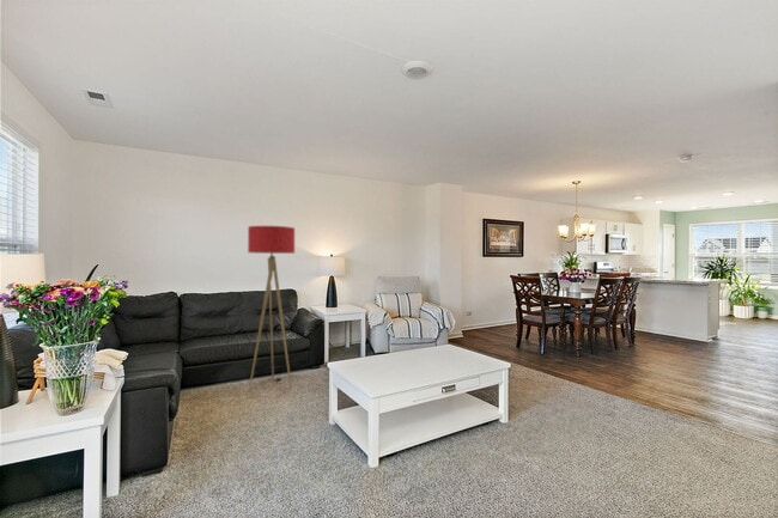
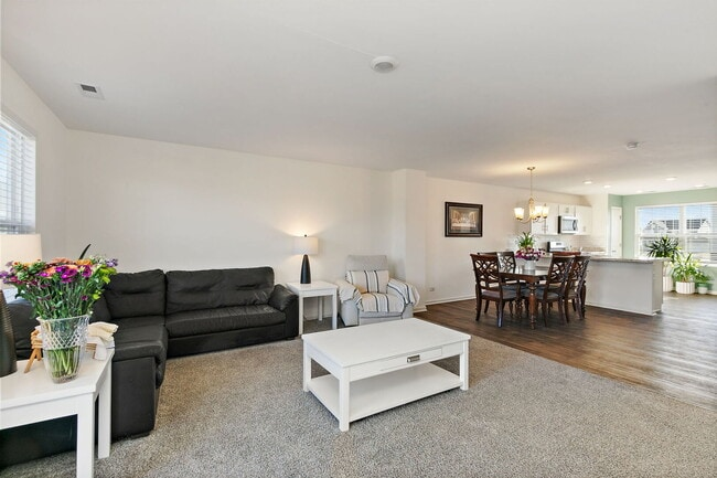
- floor lamp (271, 306)
